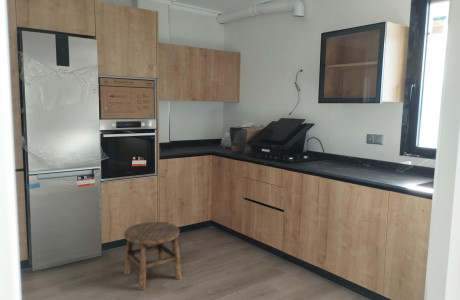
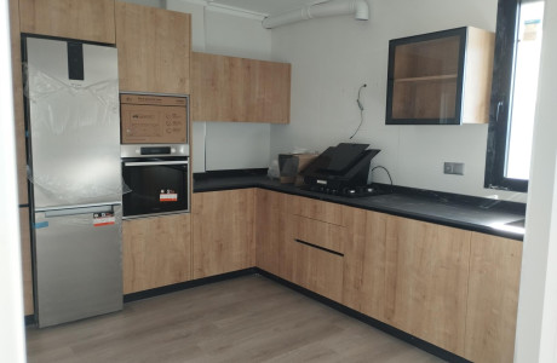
- stool (152, 250)
